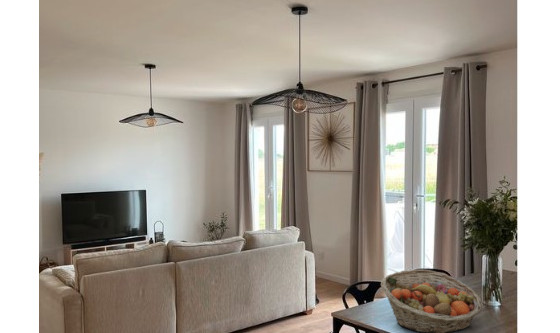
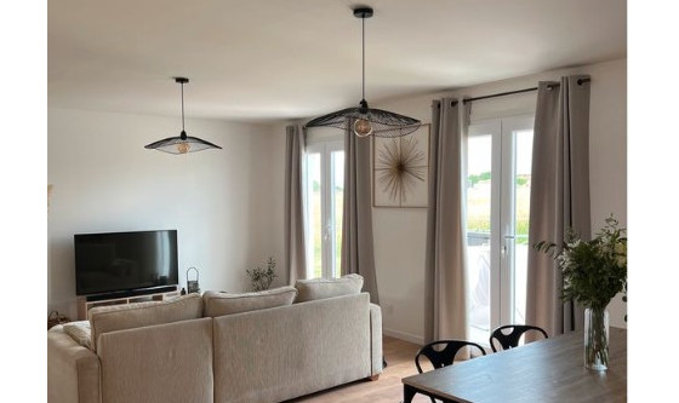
- fruit basket (430, 300)
